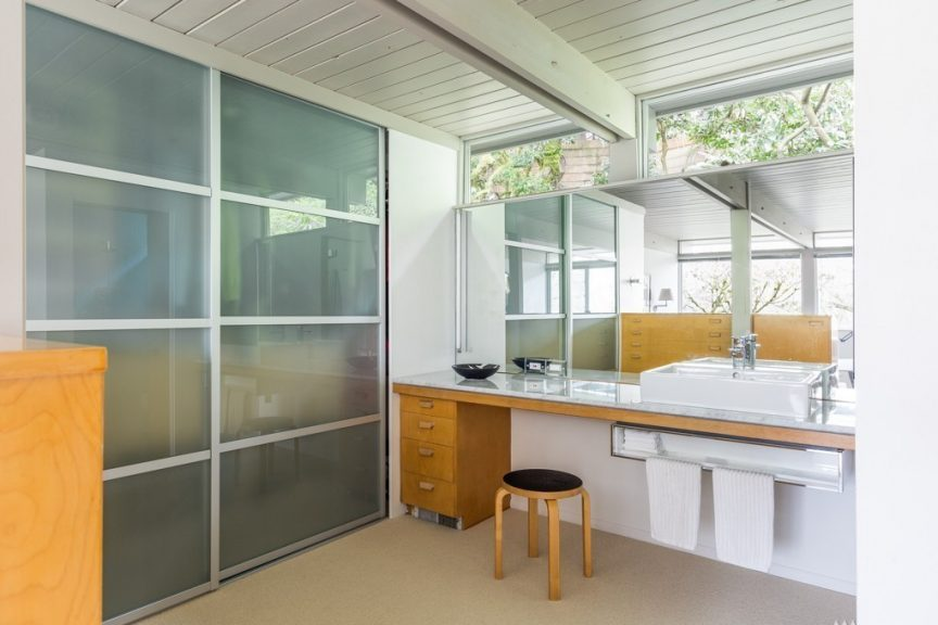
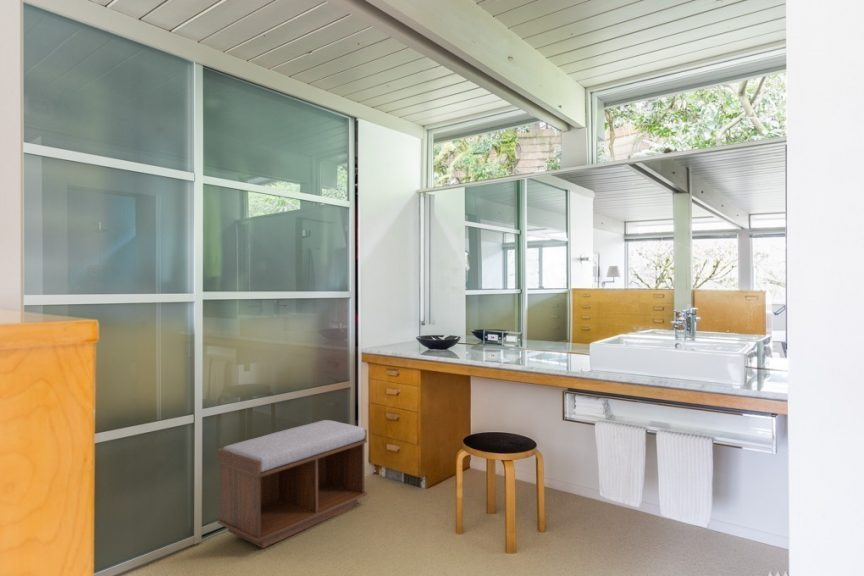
+ bench (297, 475)
